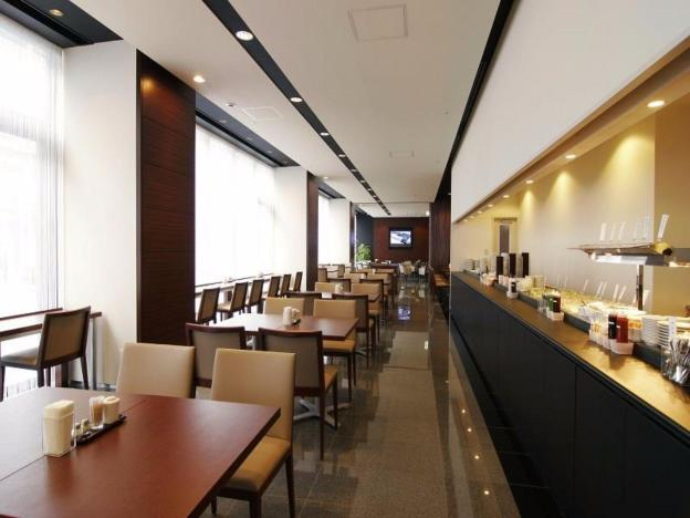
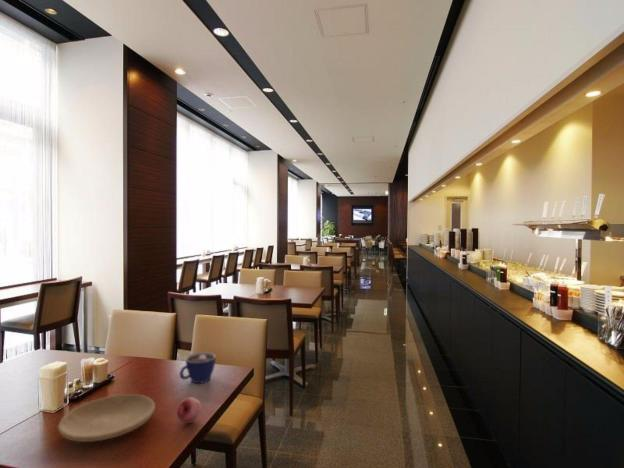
+ fruit (189, 410)
+ plate (109, 419)
+ cup (196, 369)
